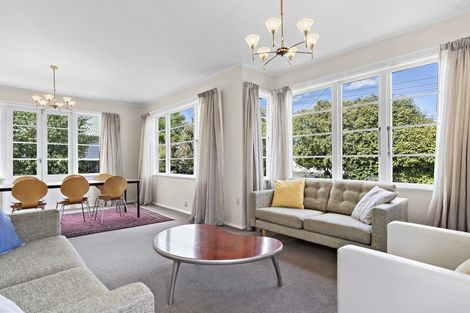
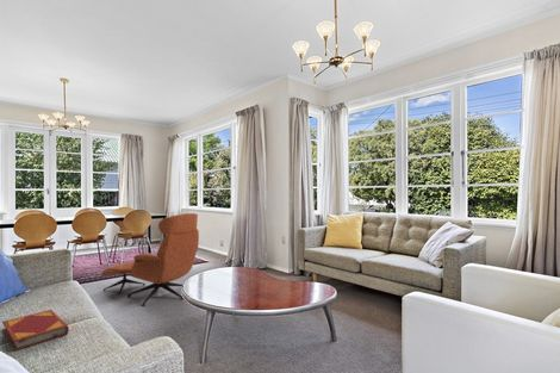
+ lounge chair (148, 254)
+ hardback book (35, 327)
